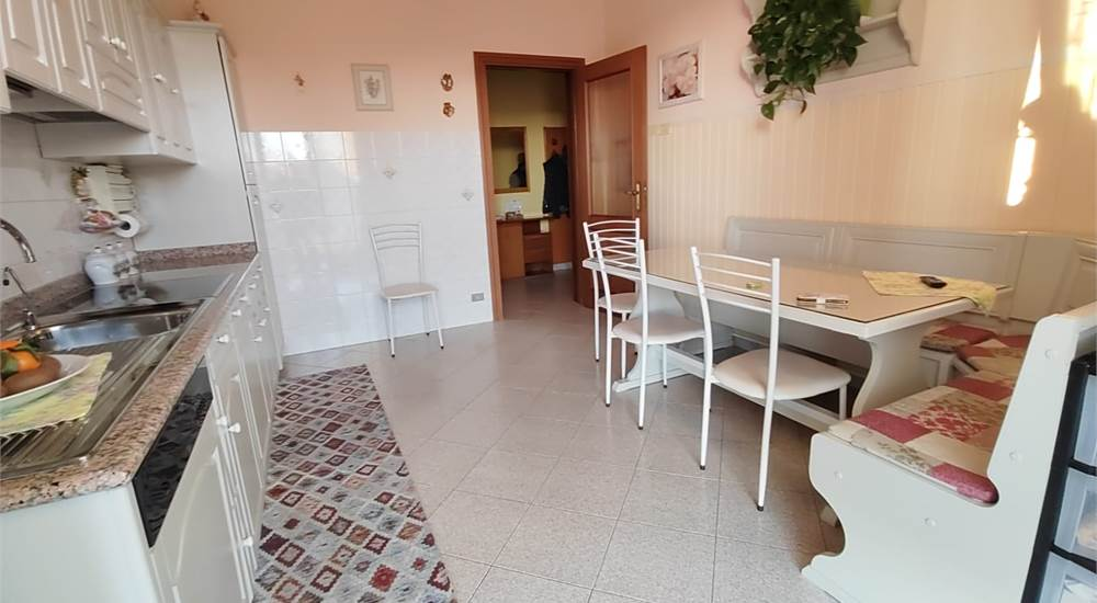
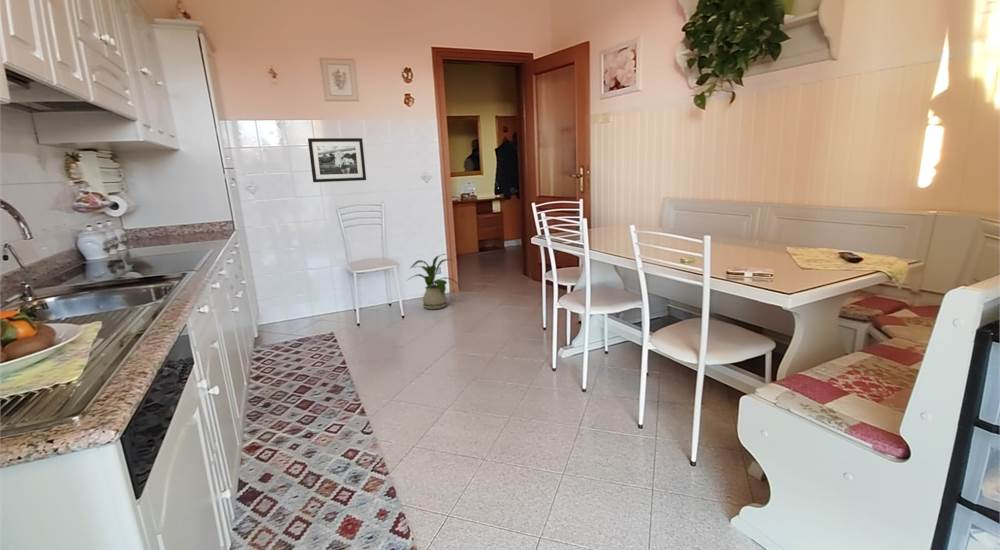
+ picture frame (337, 160)
+ house plant (433, 278)
